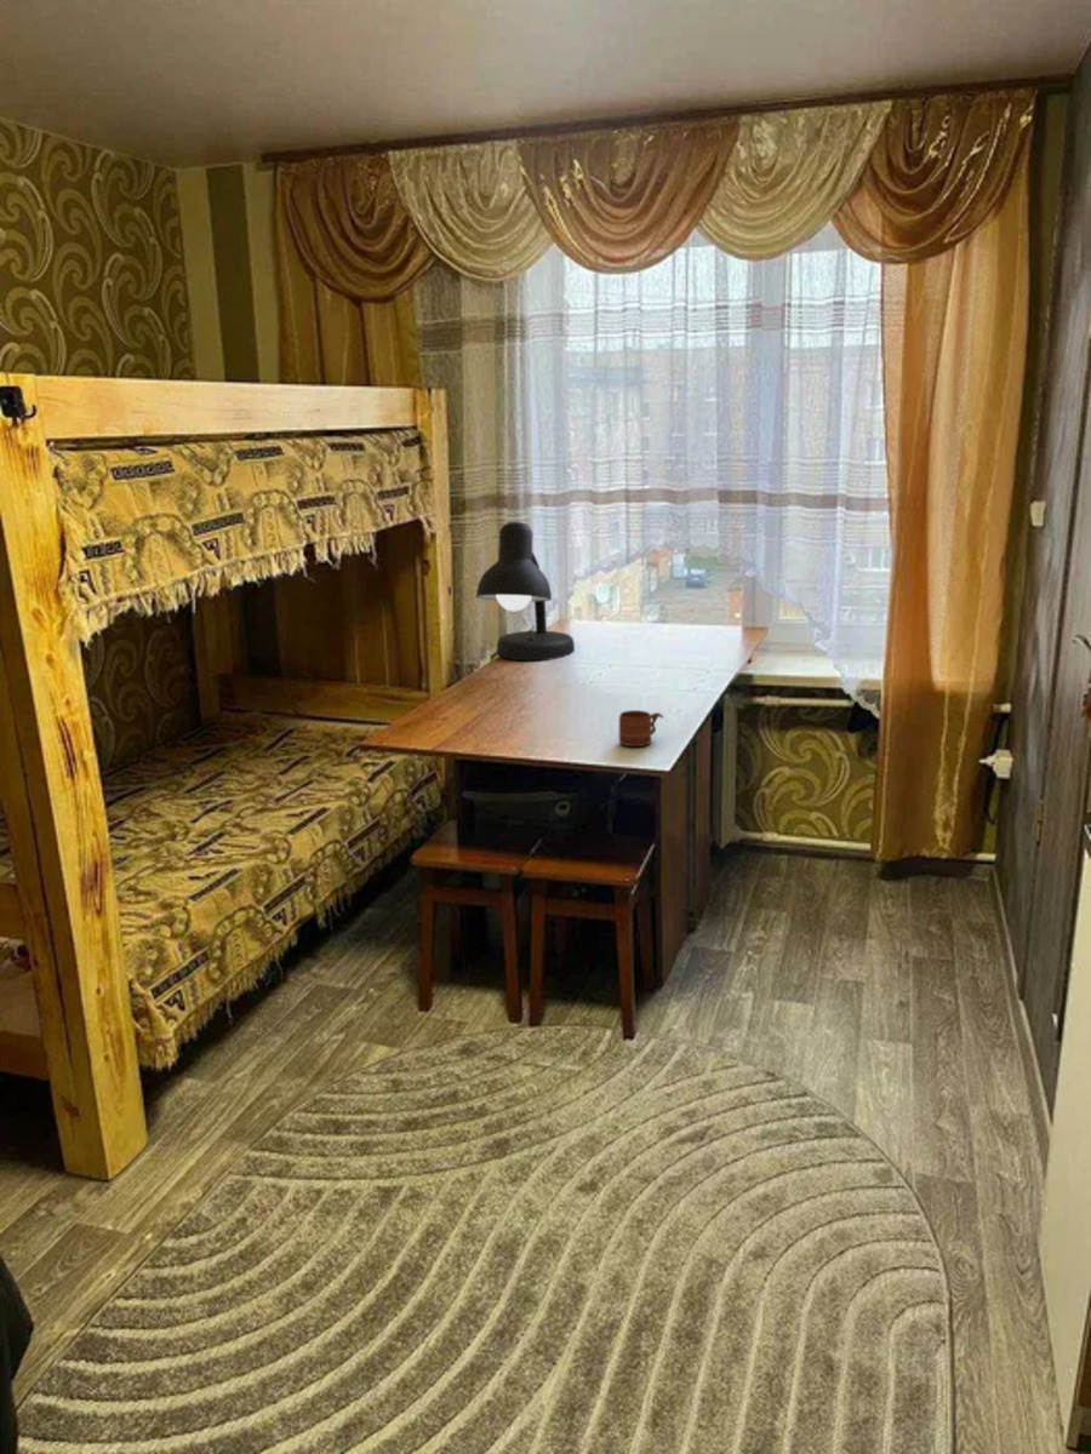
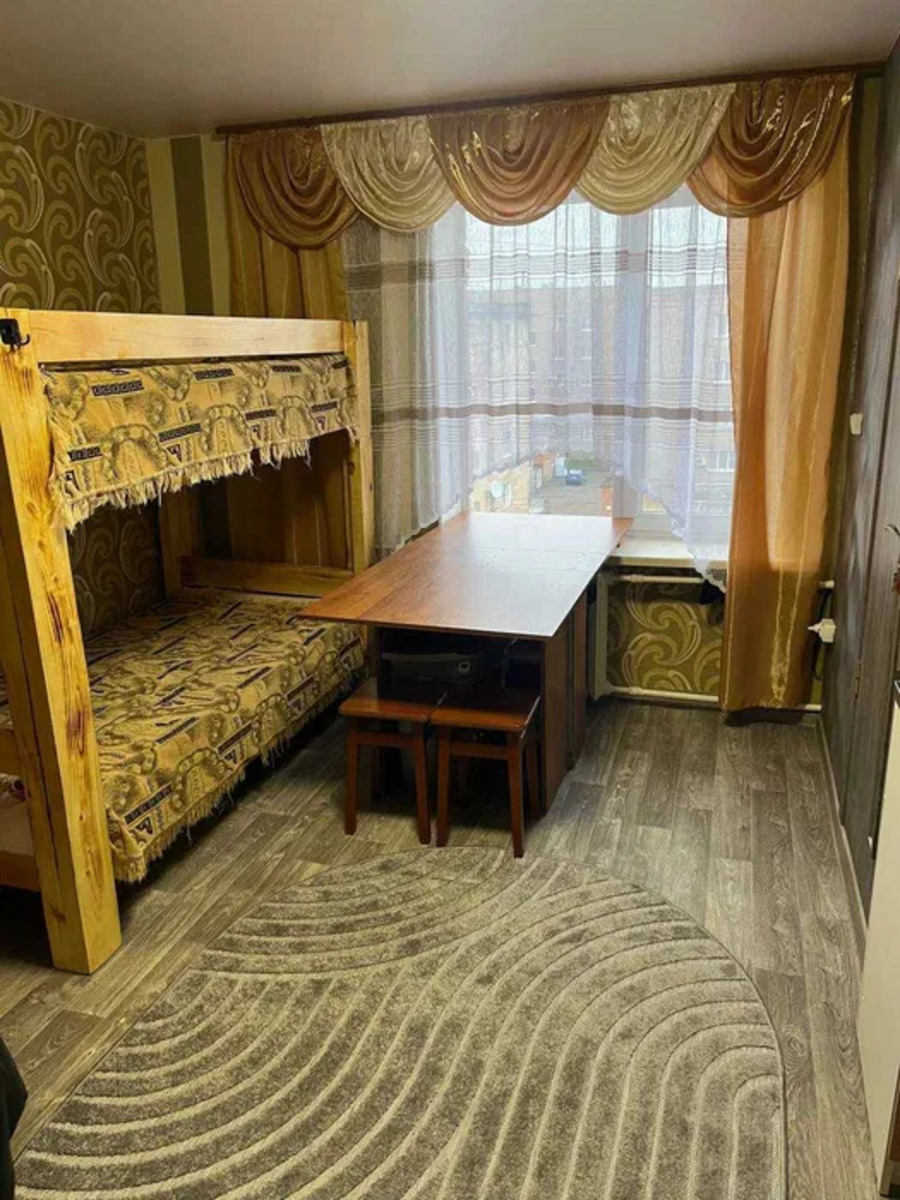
- mug (642, 727)
- desk lamp (525, 590)
